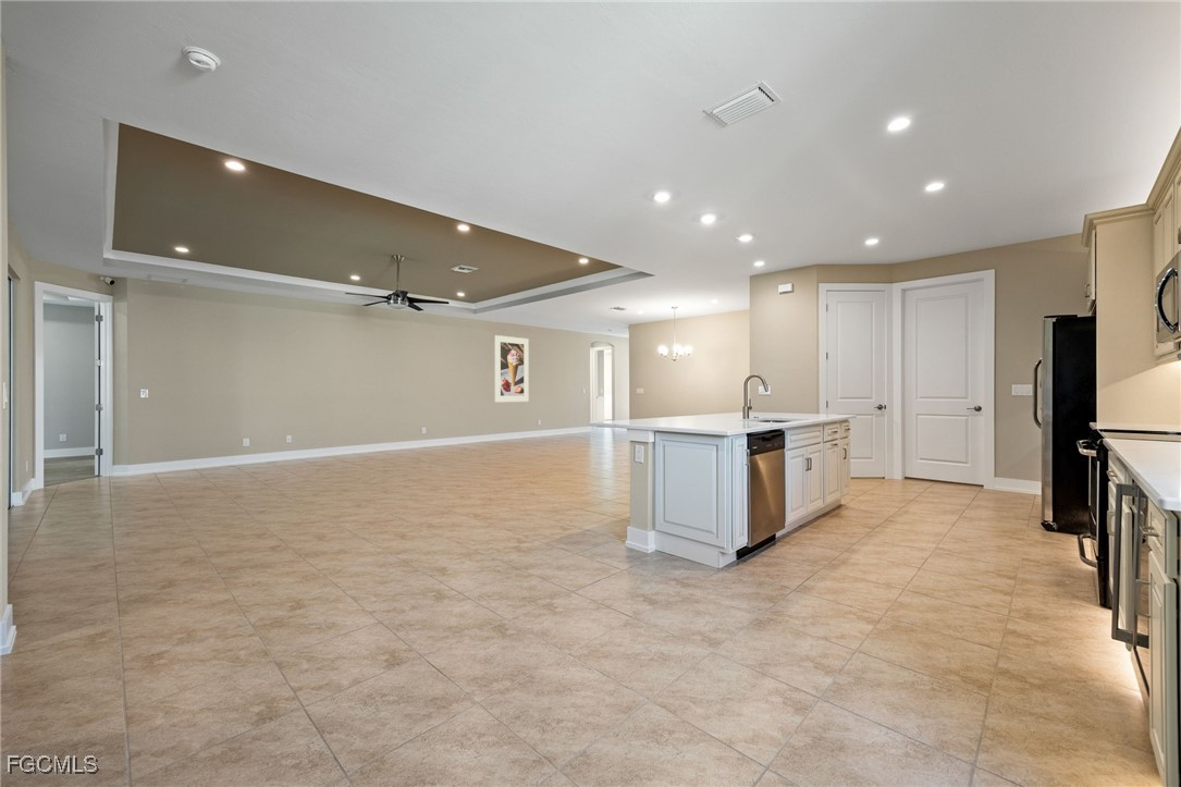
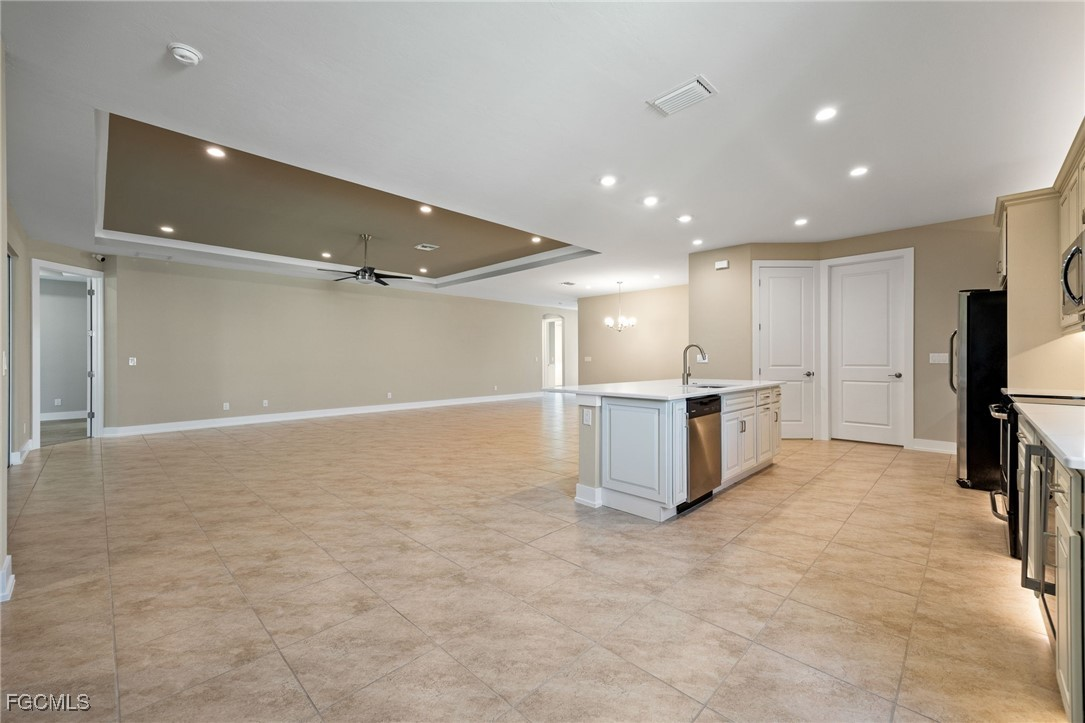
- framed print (512, 369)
